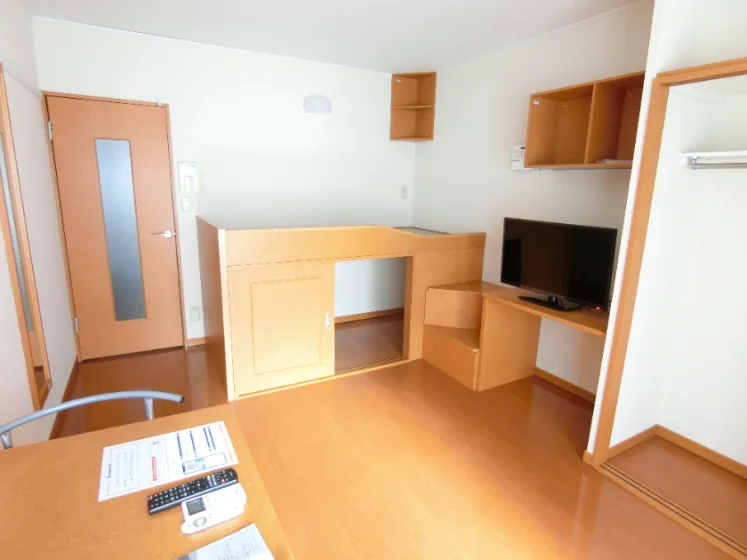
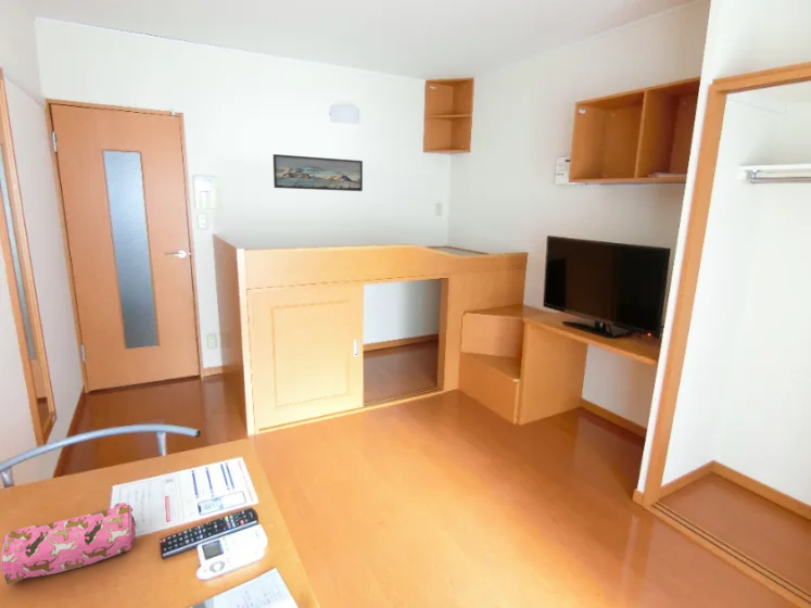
+ pencil case (71, 541)
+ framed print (319, 174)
